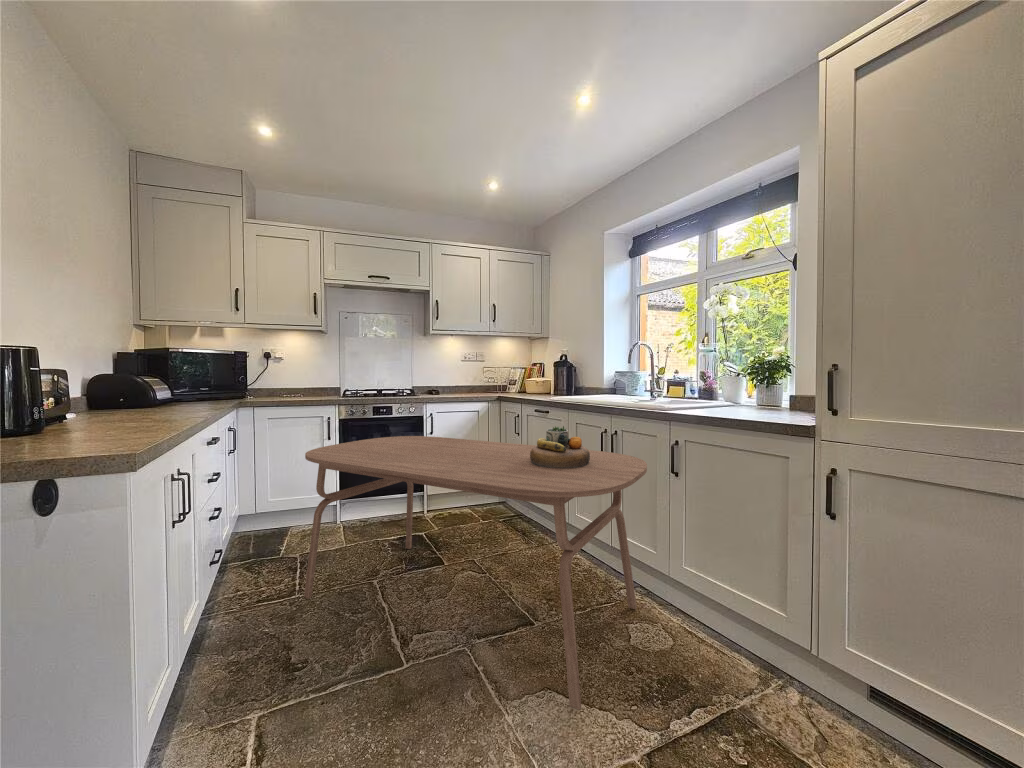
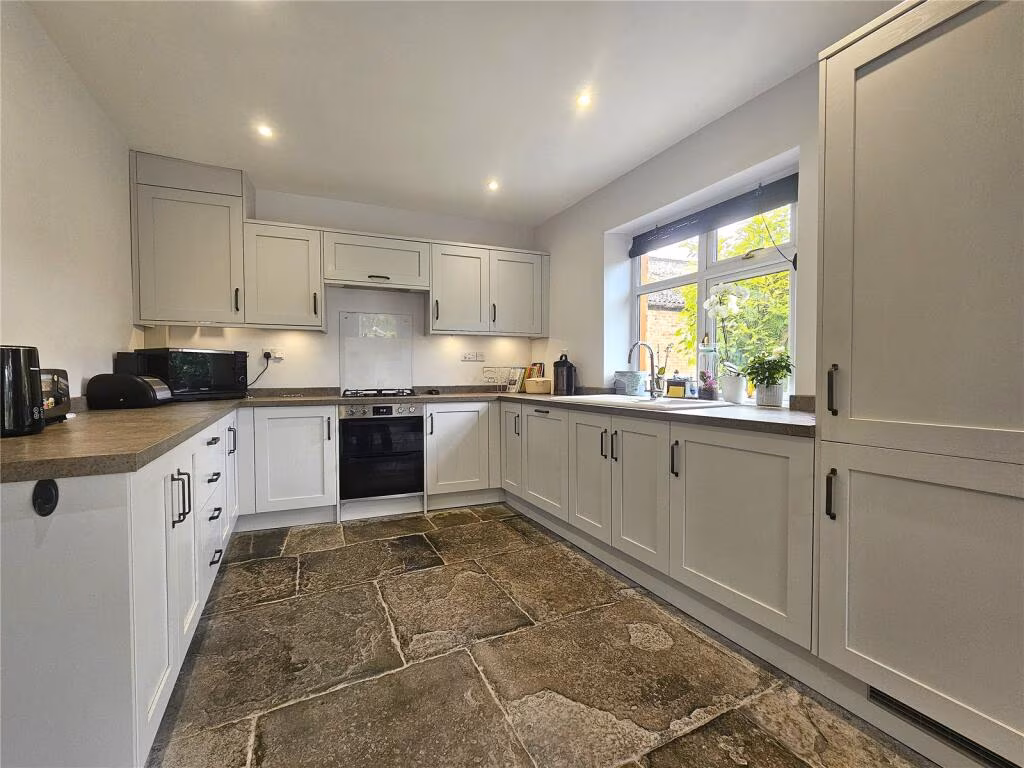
- dining table (472, 492)
- decorative bowl (559, 443)
